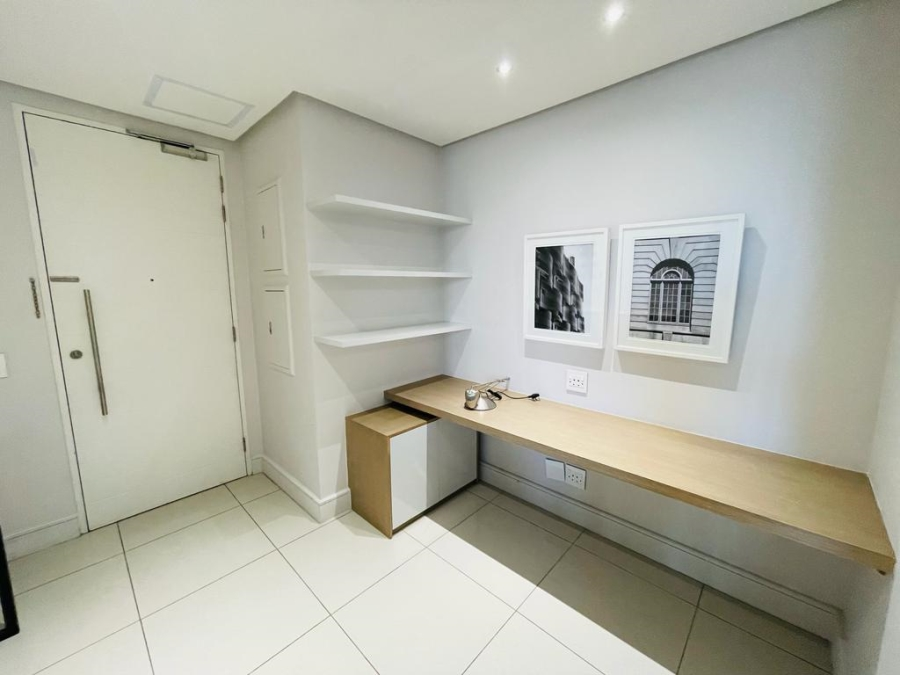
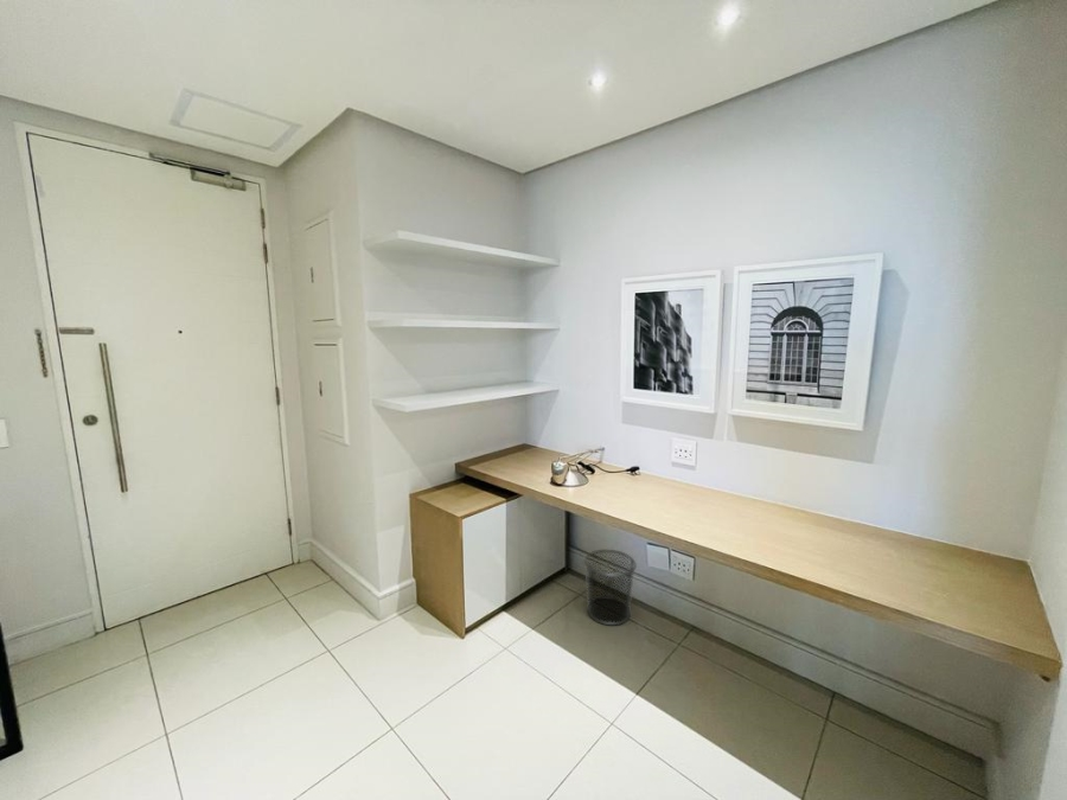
+ waste bin (608, 585)
